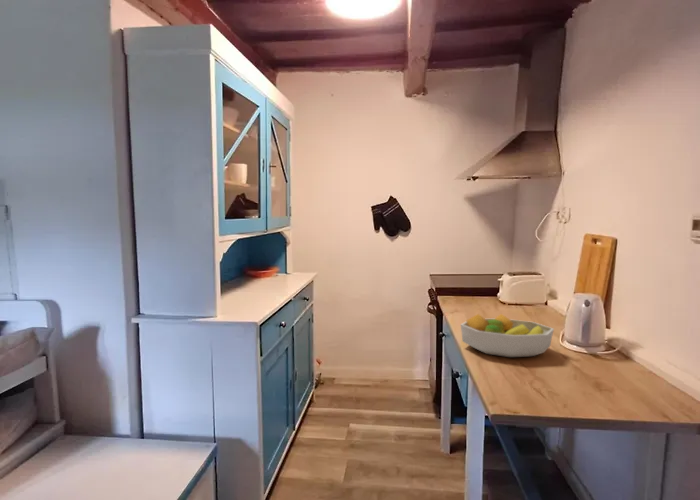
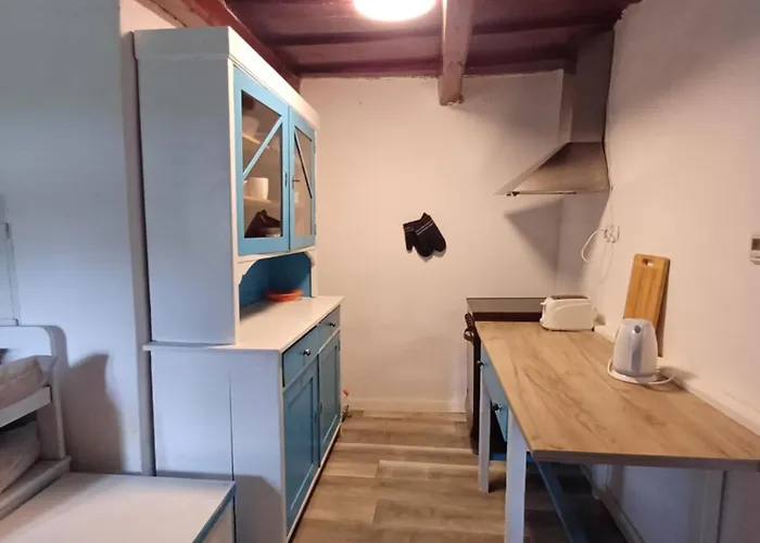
- fruit bowl (506, 332)
